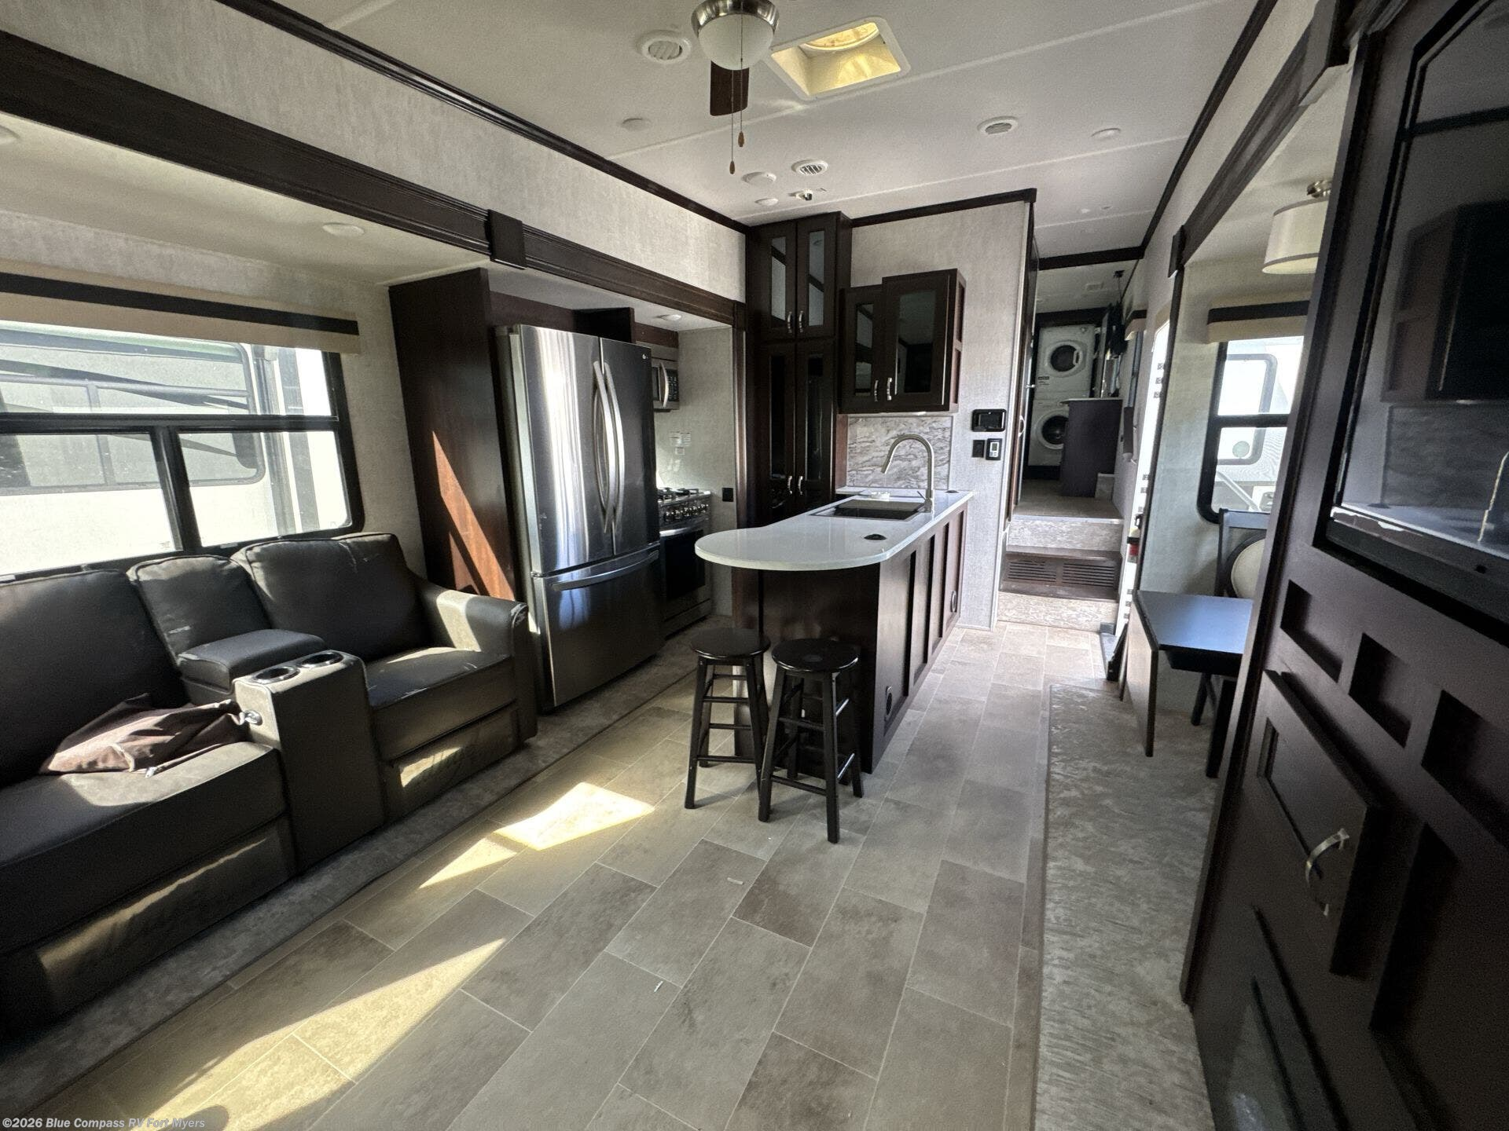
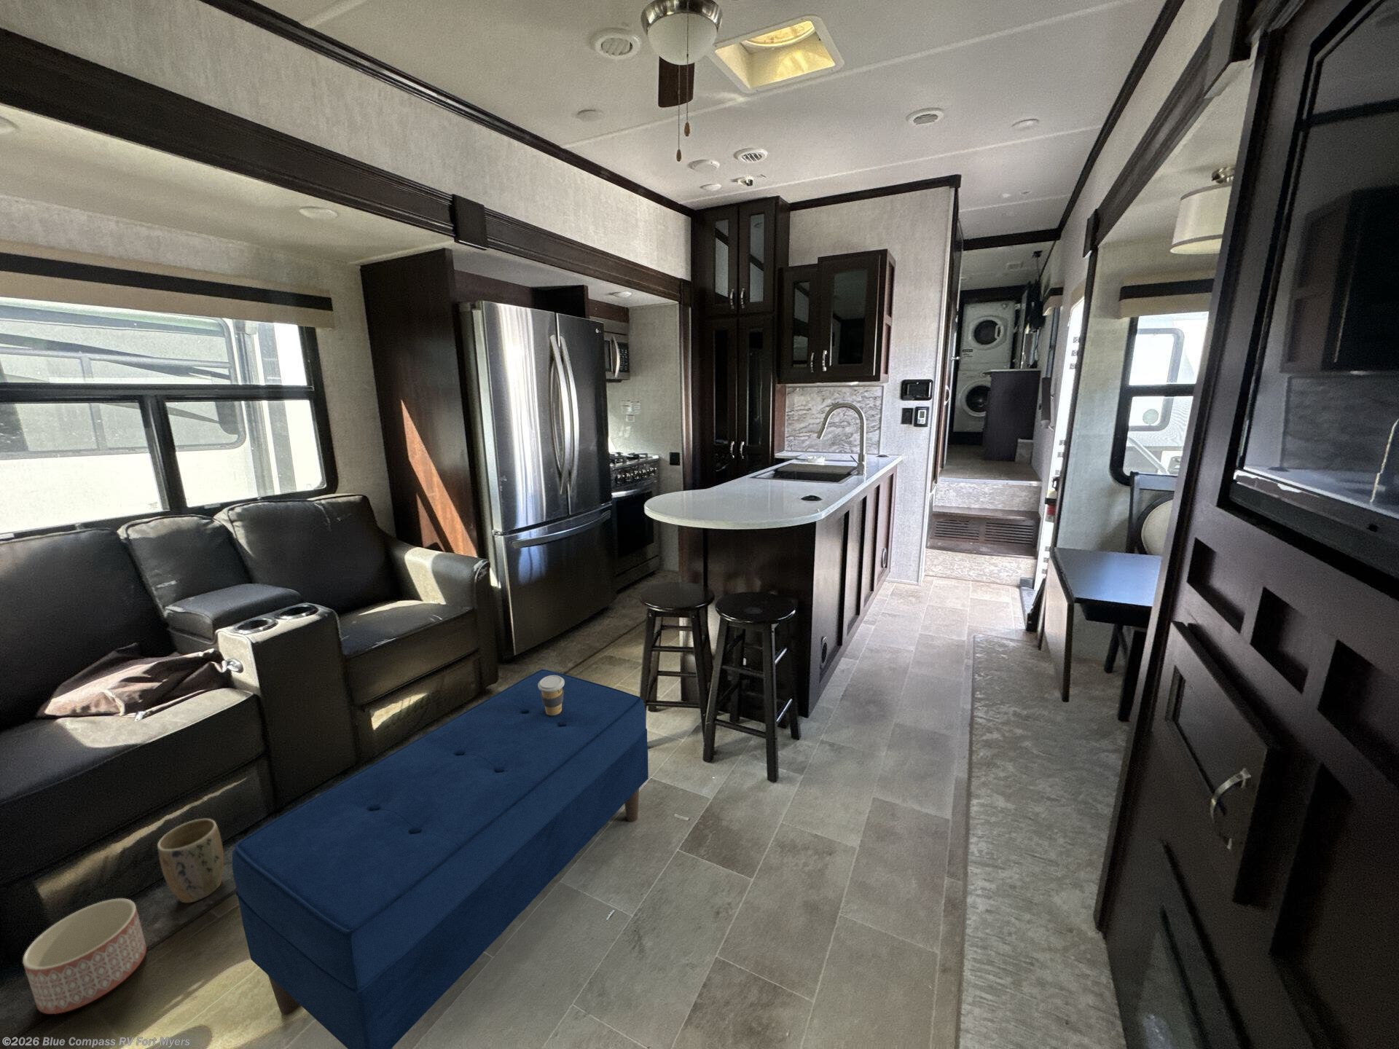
+ bench (486, 826)
+ plant pot (194, 862)
+ planter (88, 955)
+ coffee cup (552, 695)
